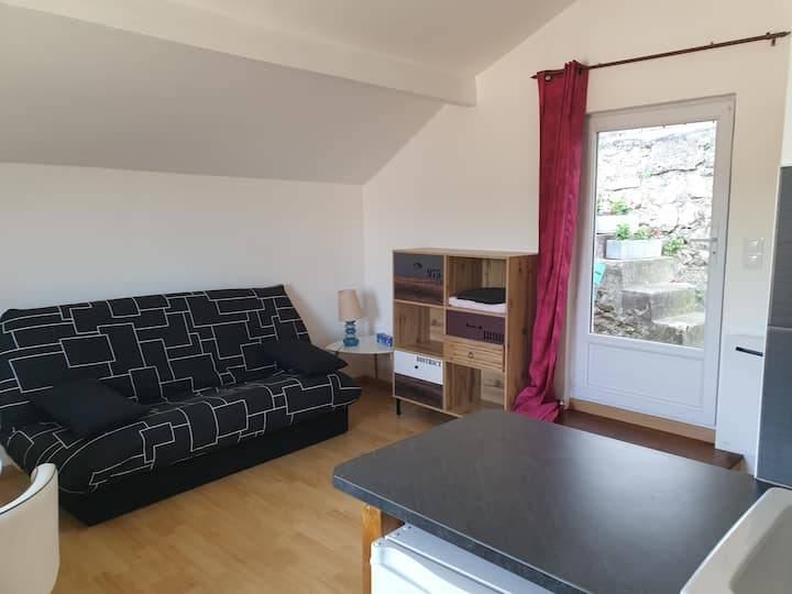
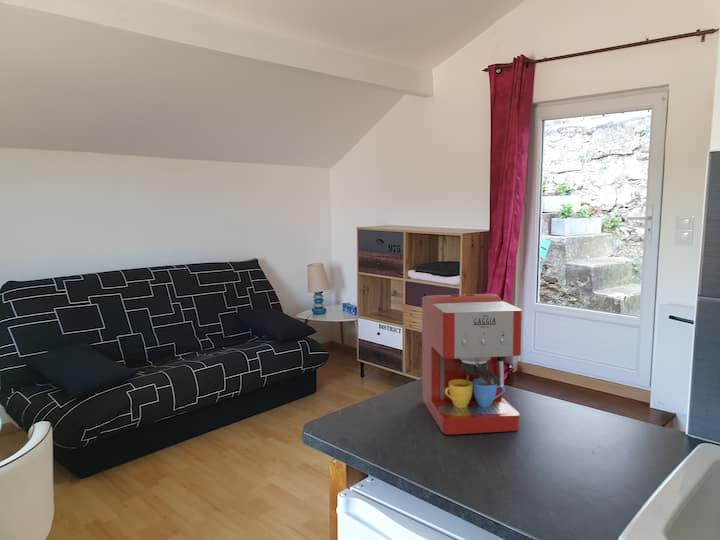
+ coffee maker (467, 356)
